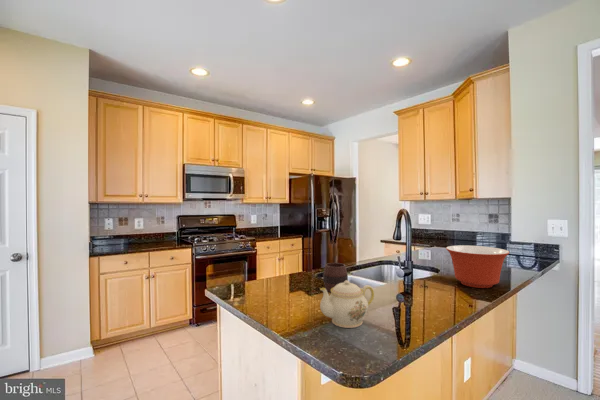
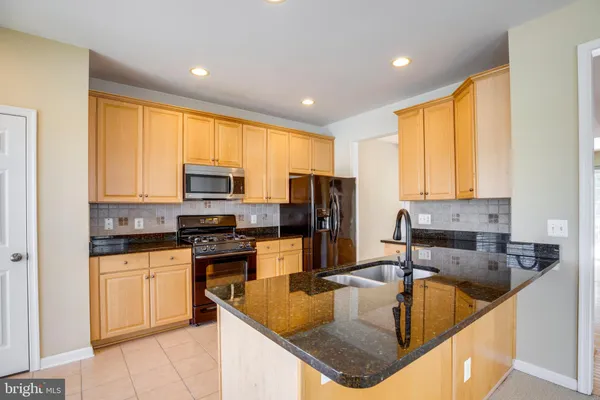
- mixing bowl (476, 266)
- teapot (348, 301)
- cup (335, 277)
